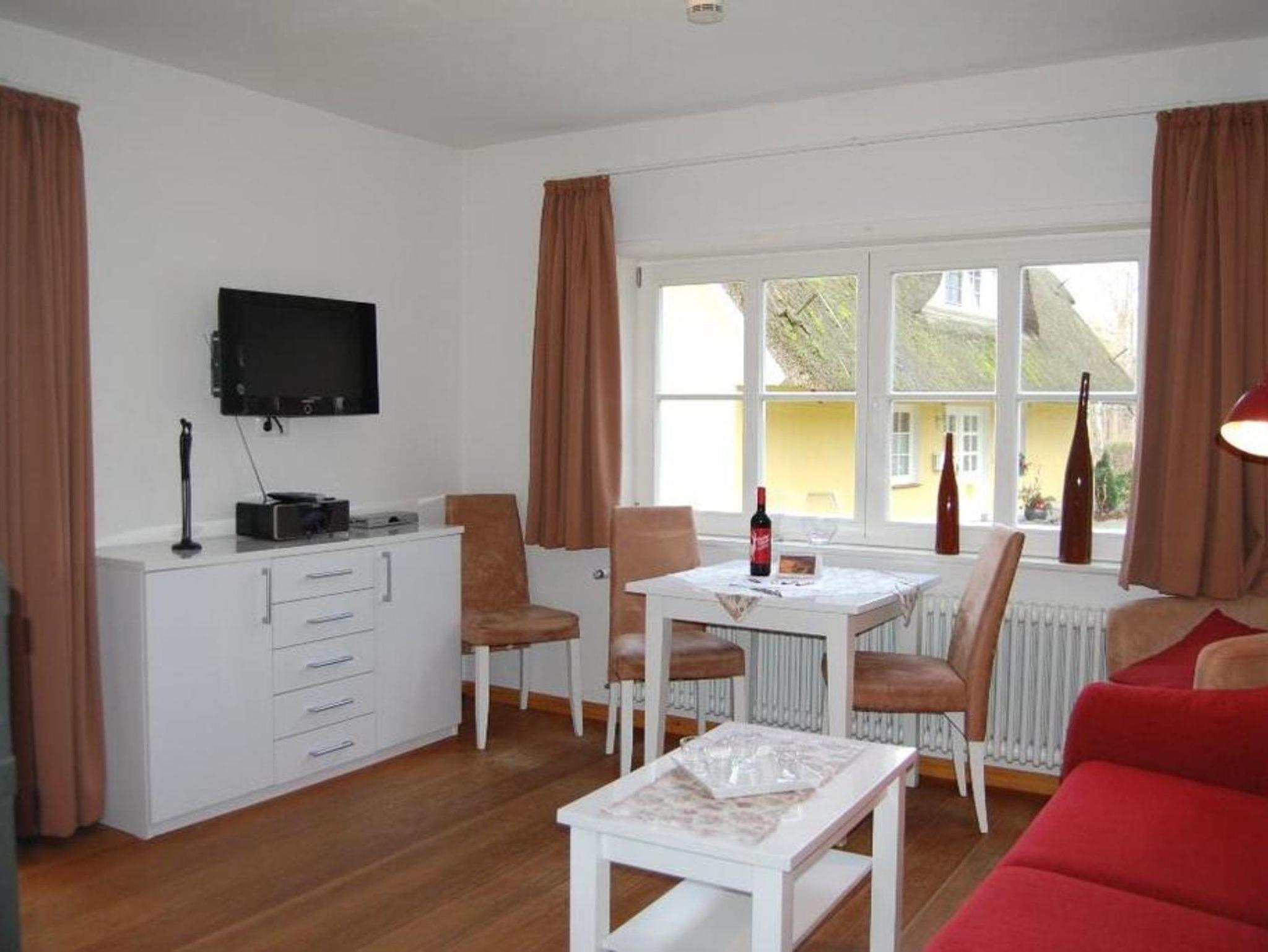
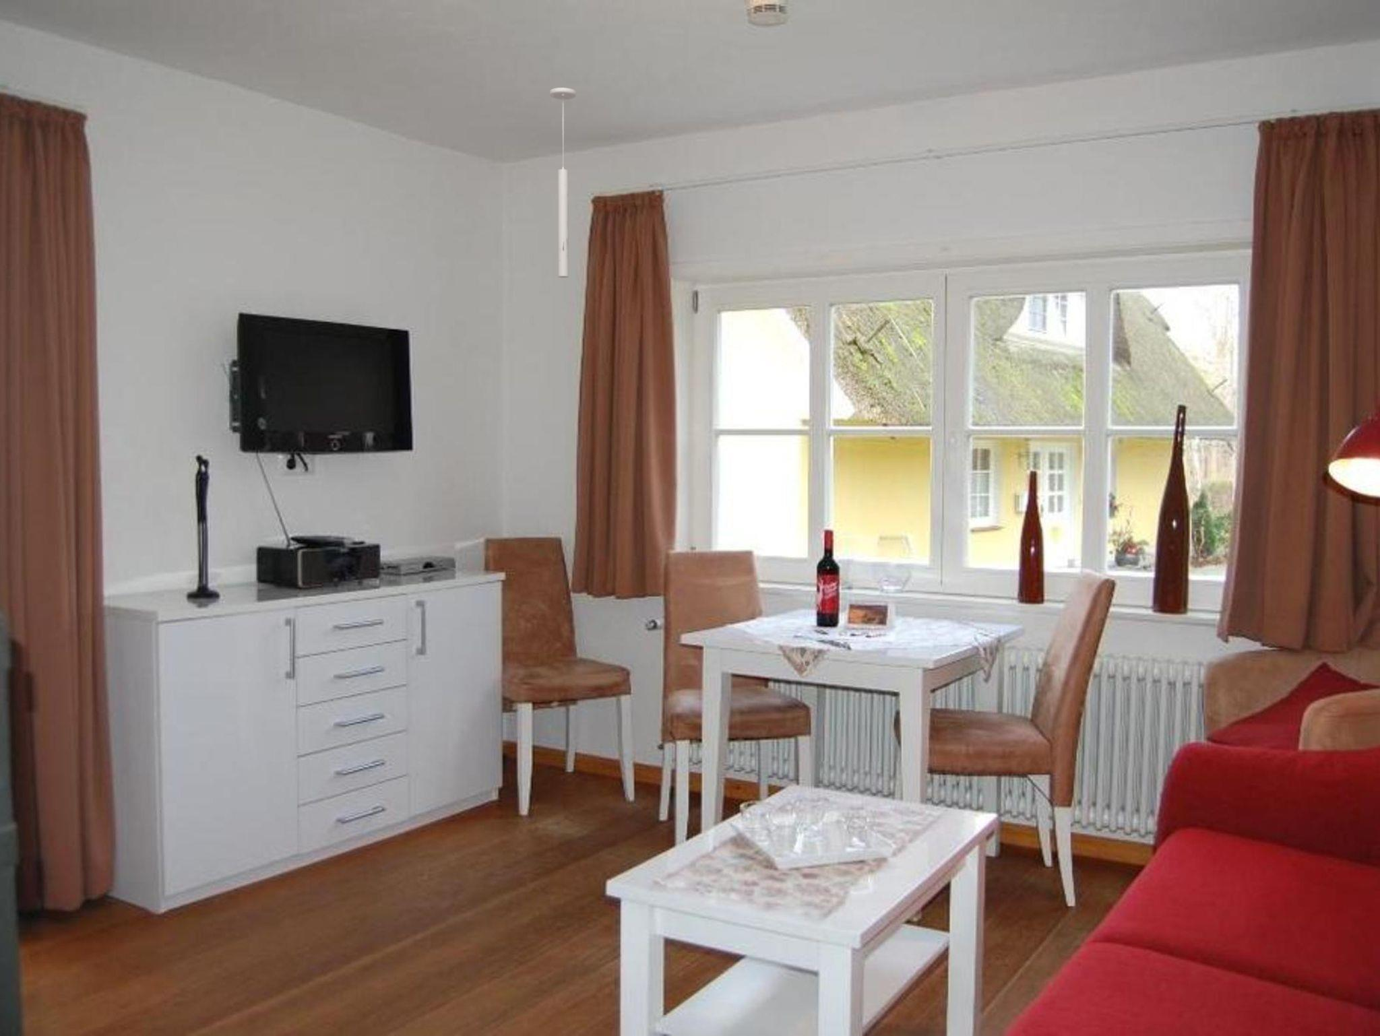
+ ceiling light (563, 185)
